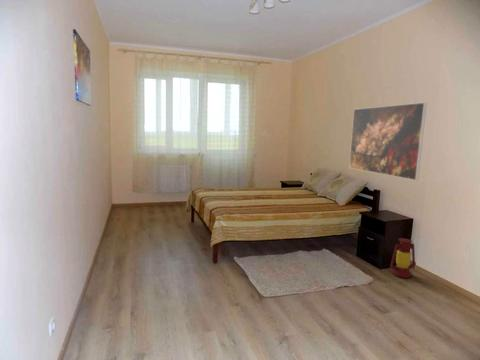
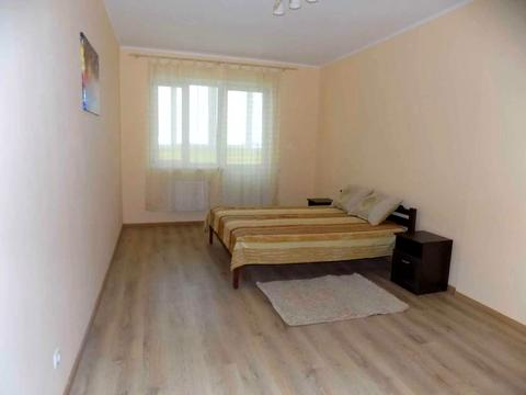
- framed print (382, 140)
- lantern (403, 257)
